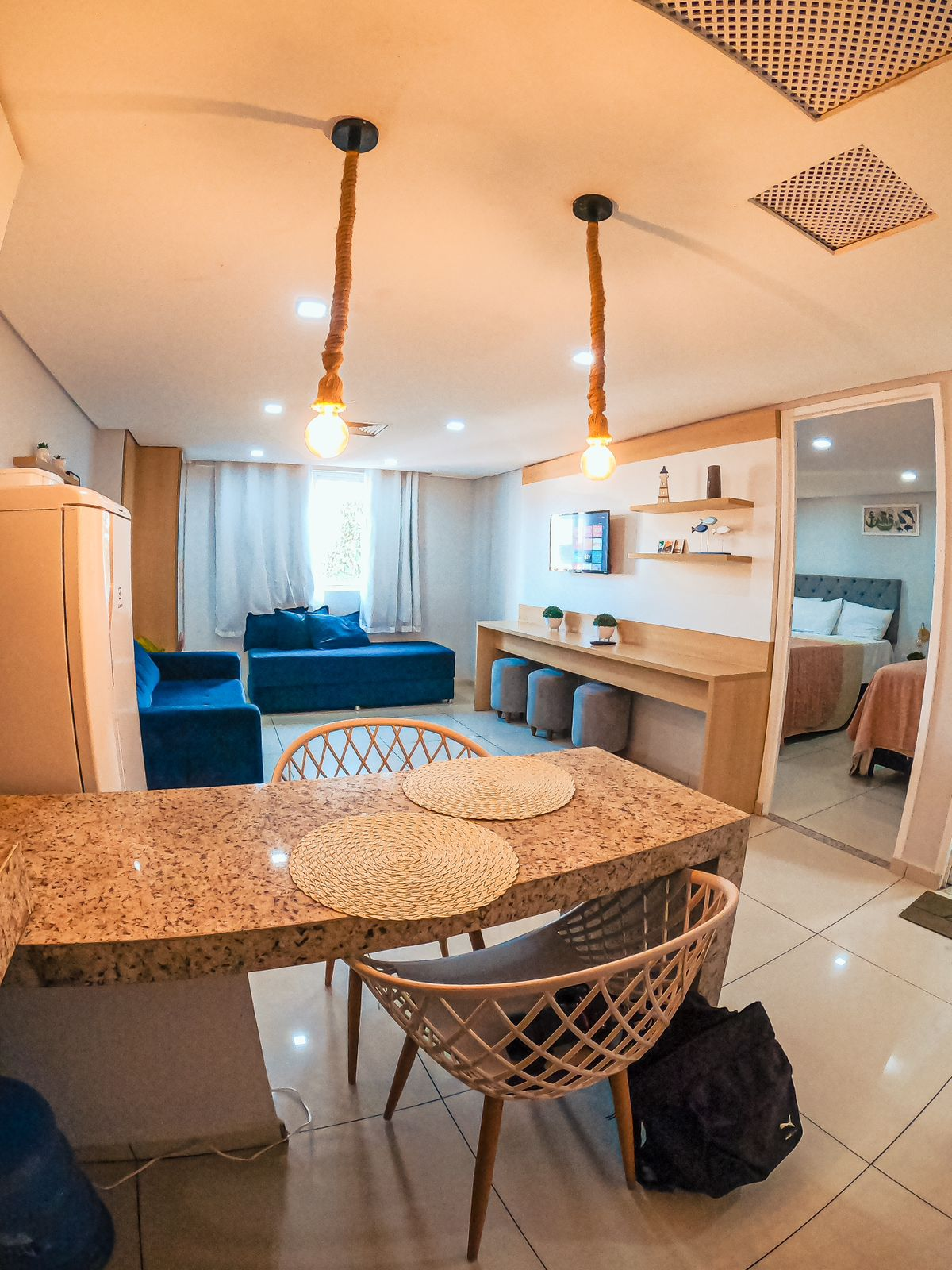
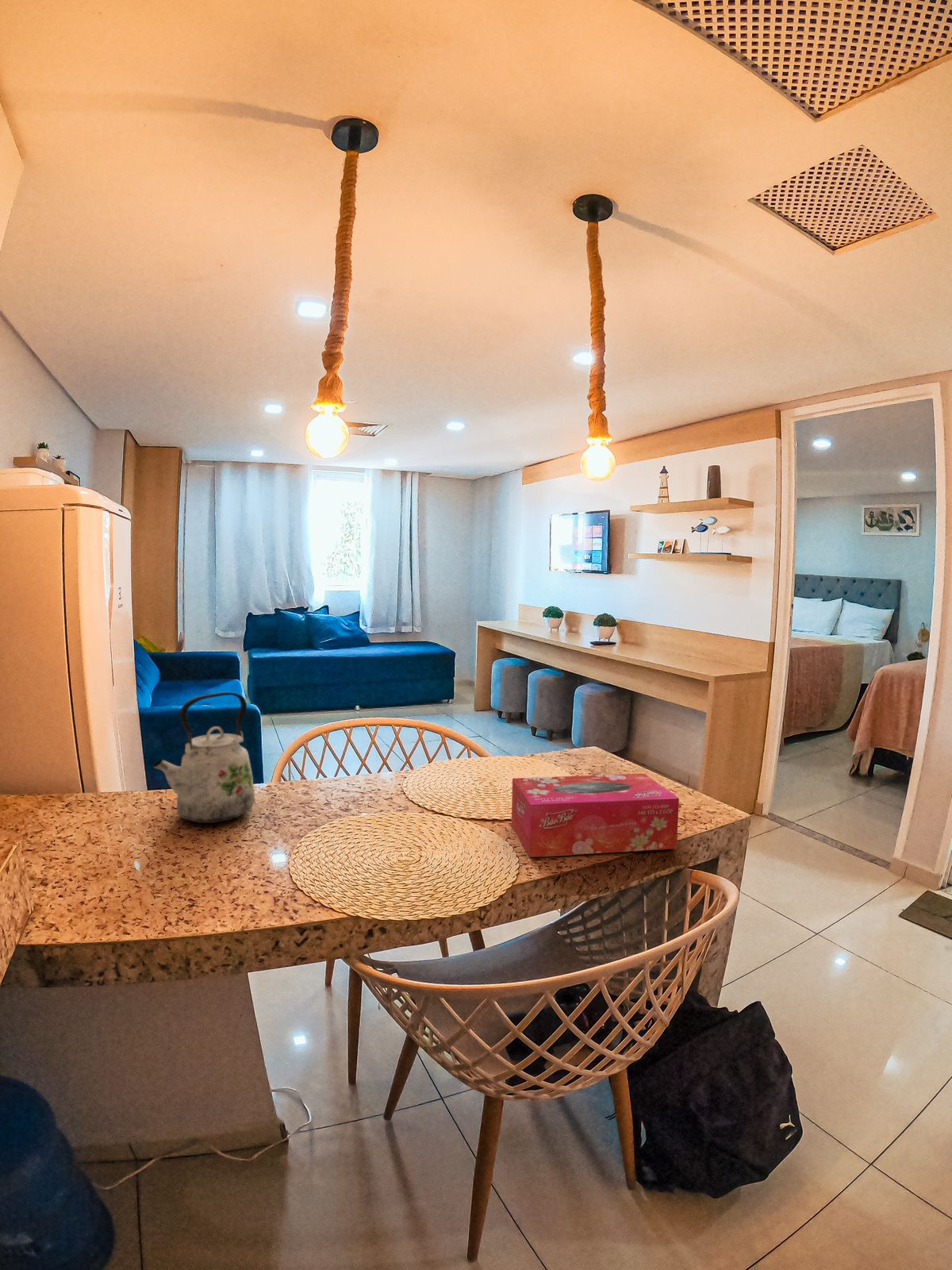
+ kettle (202, 757)
+ tissue box (591, 812)
